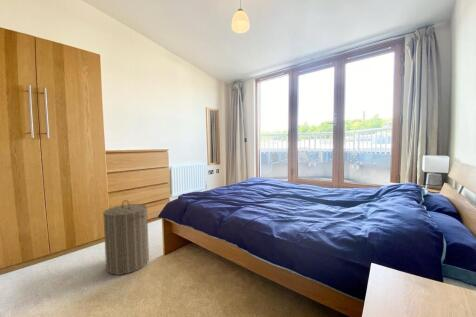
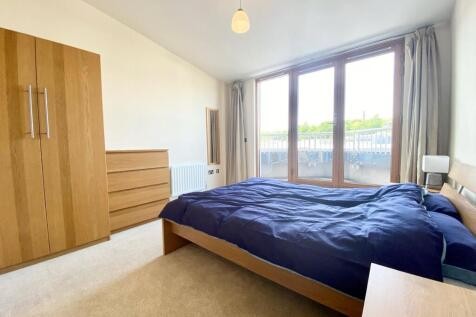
- laundry hamper (127, 232)
